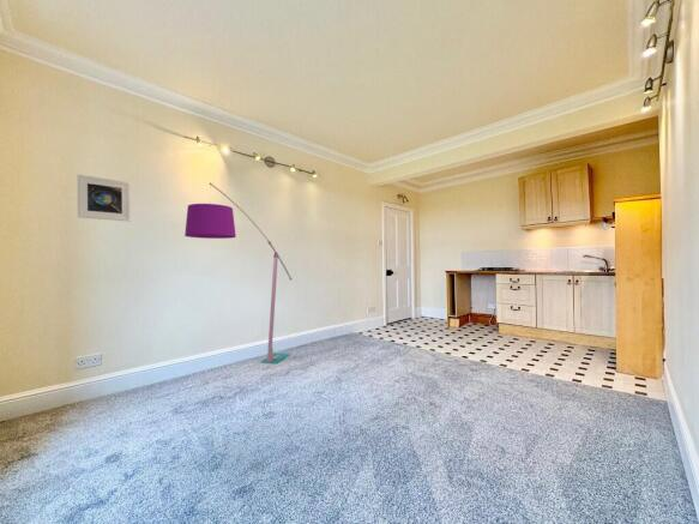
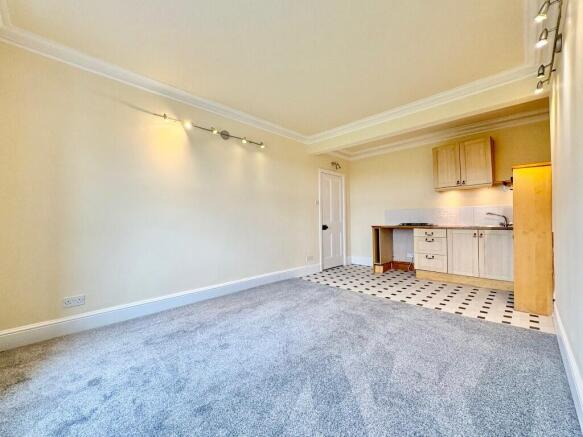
- floor lamp (272, 284)
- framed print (104, 199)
